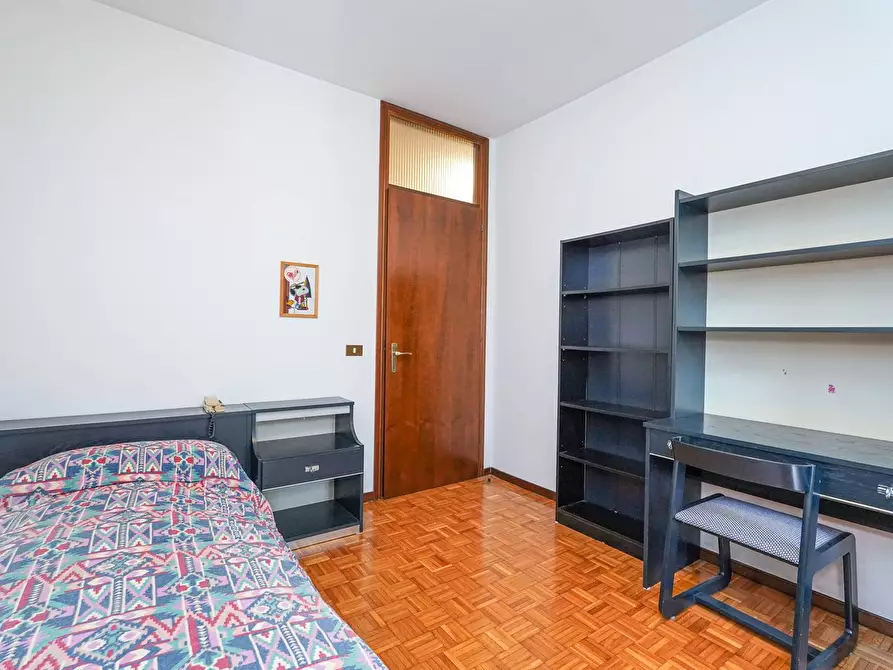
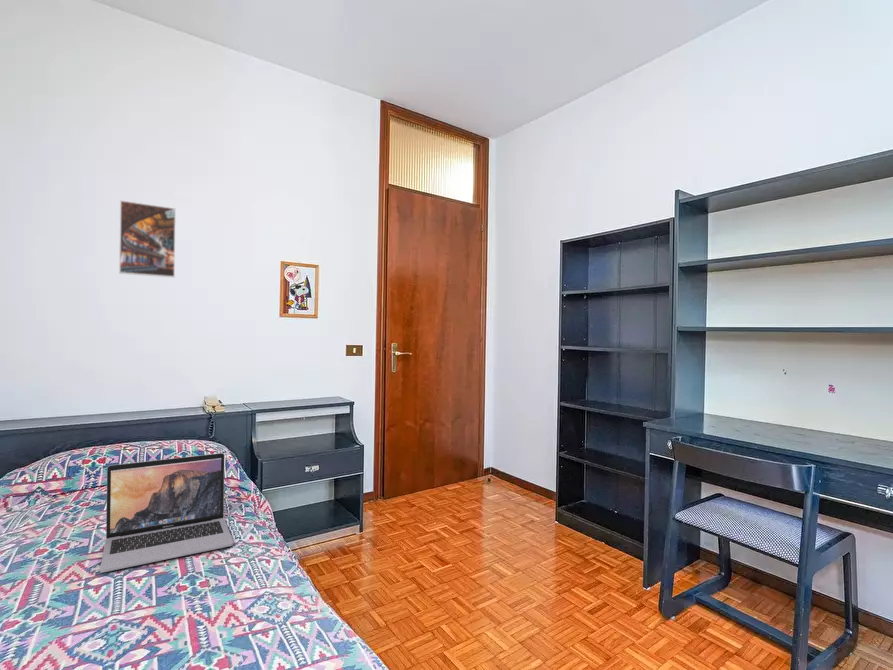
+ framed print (148, 240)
+ laptop (170, 505)
